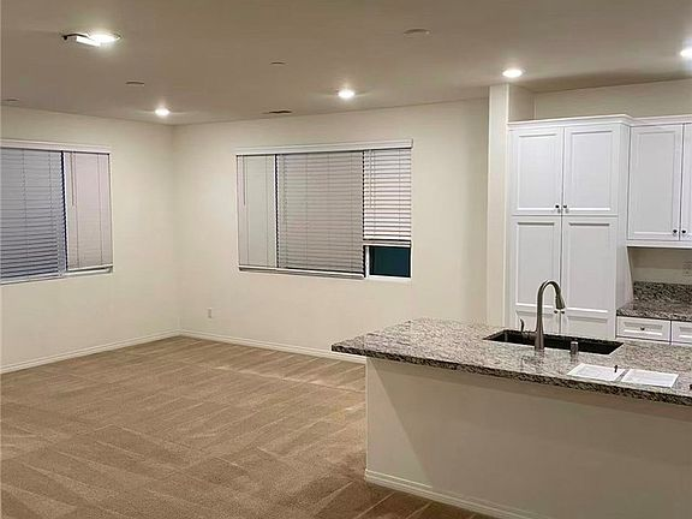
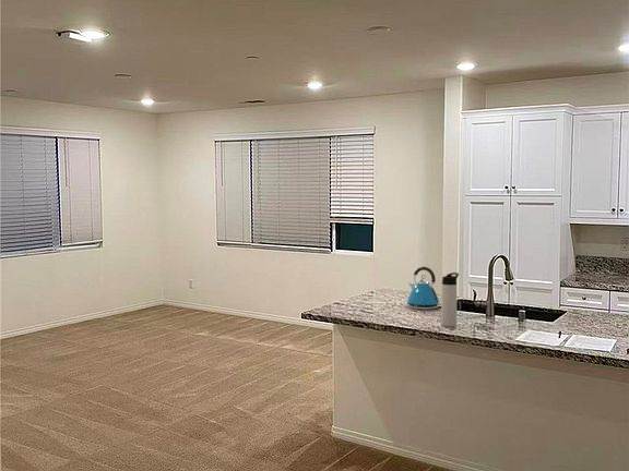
+ kettle (424, 287)
+ thermos bottle (450, 299)
